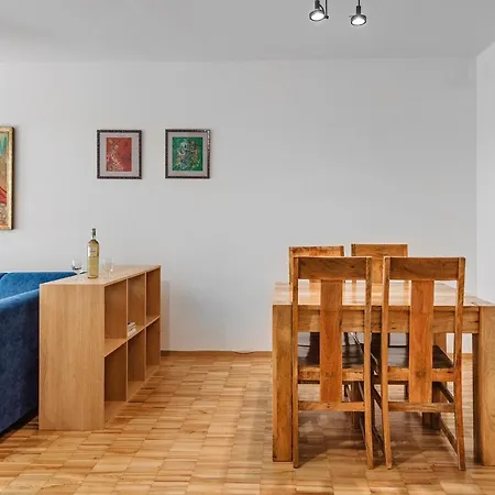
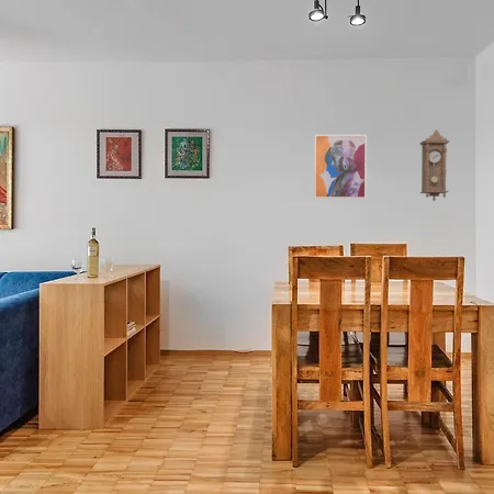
+ wall art (339, 166)
+ pendulum clock (434, 166)
